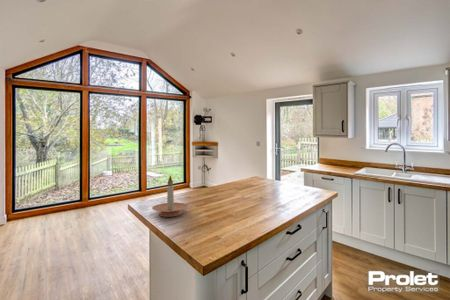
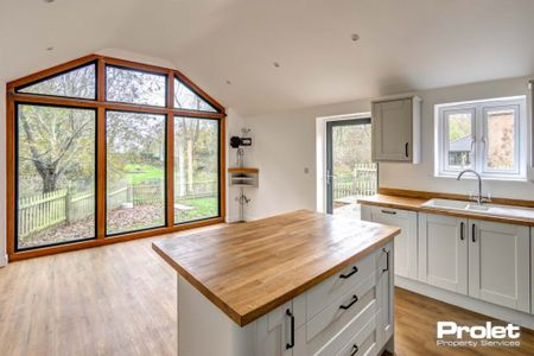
- candle holder (170, 194)
